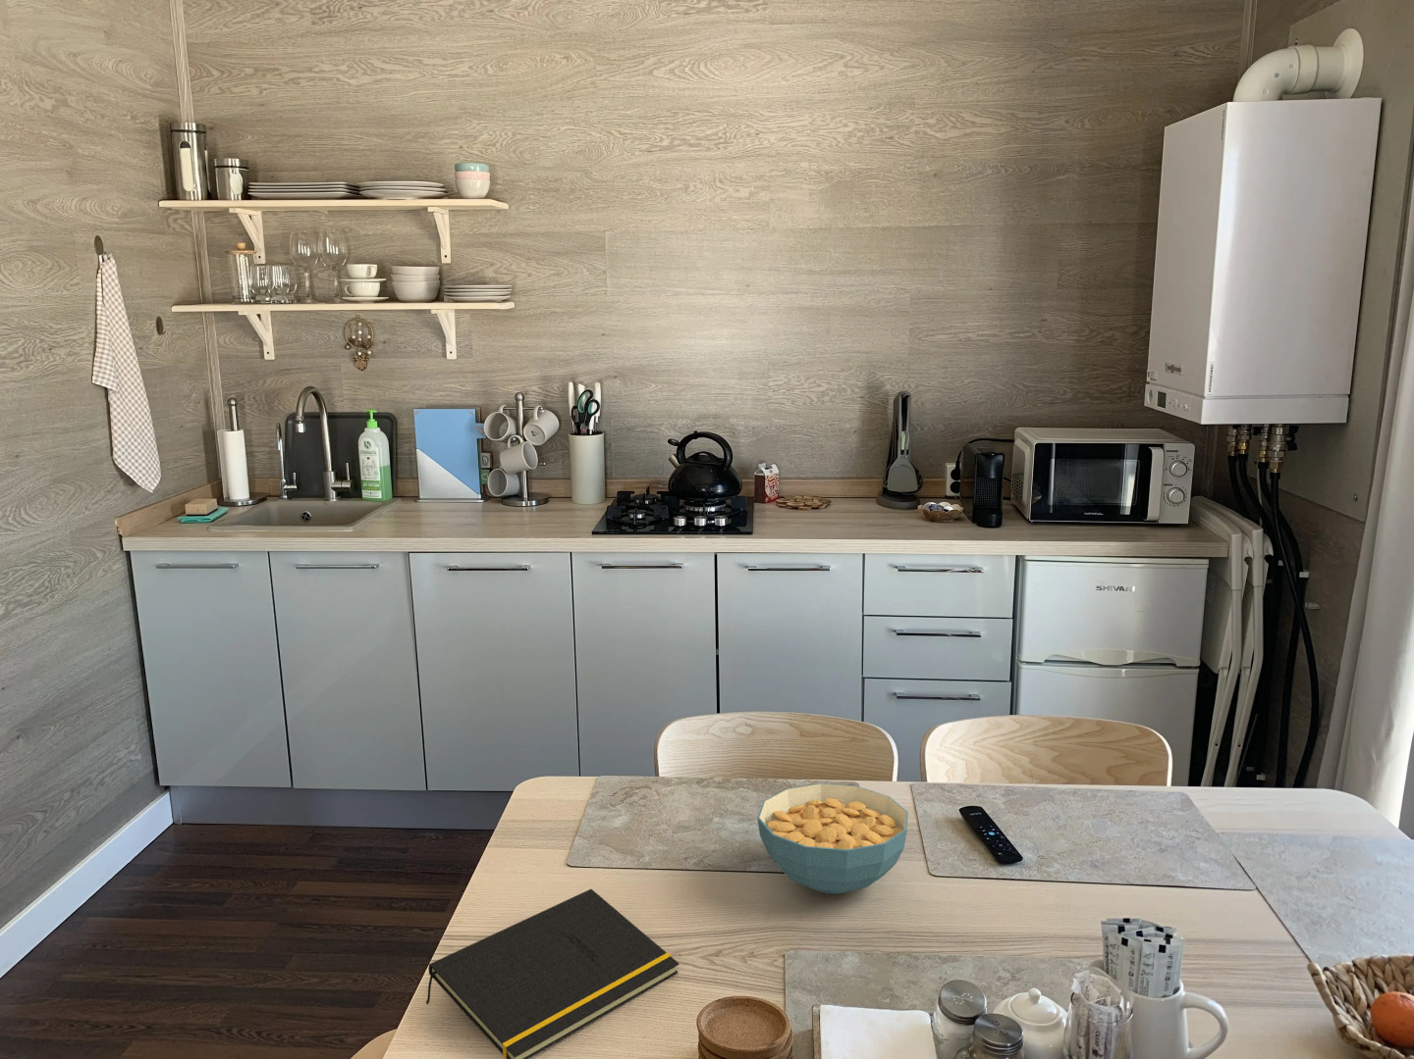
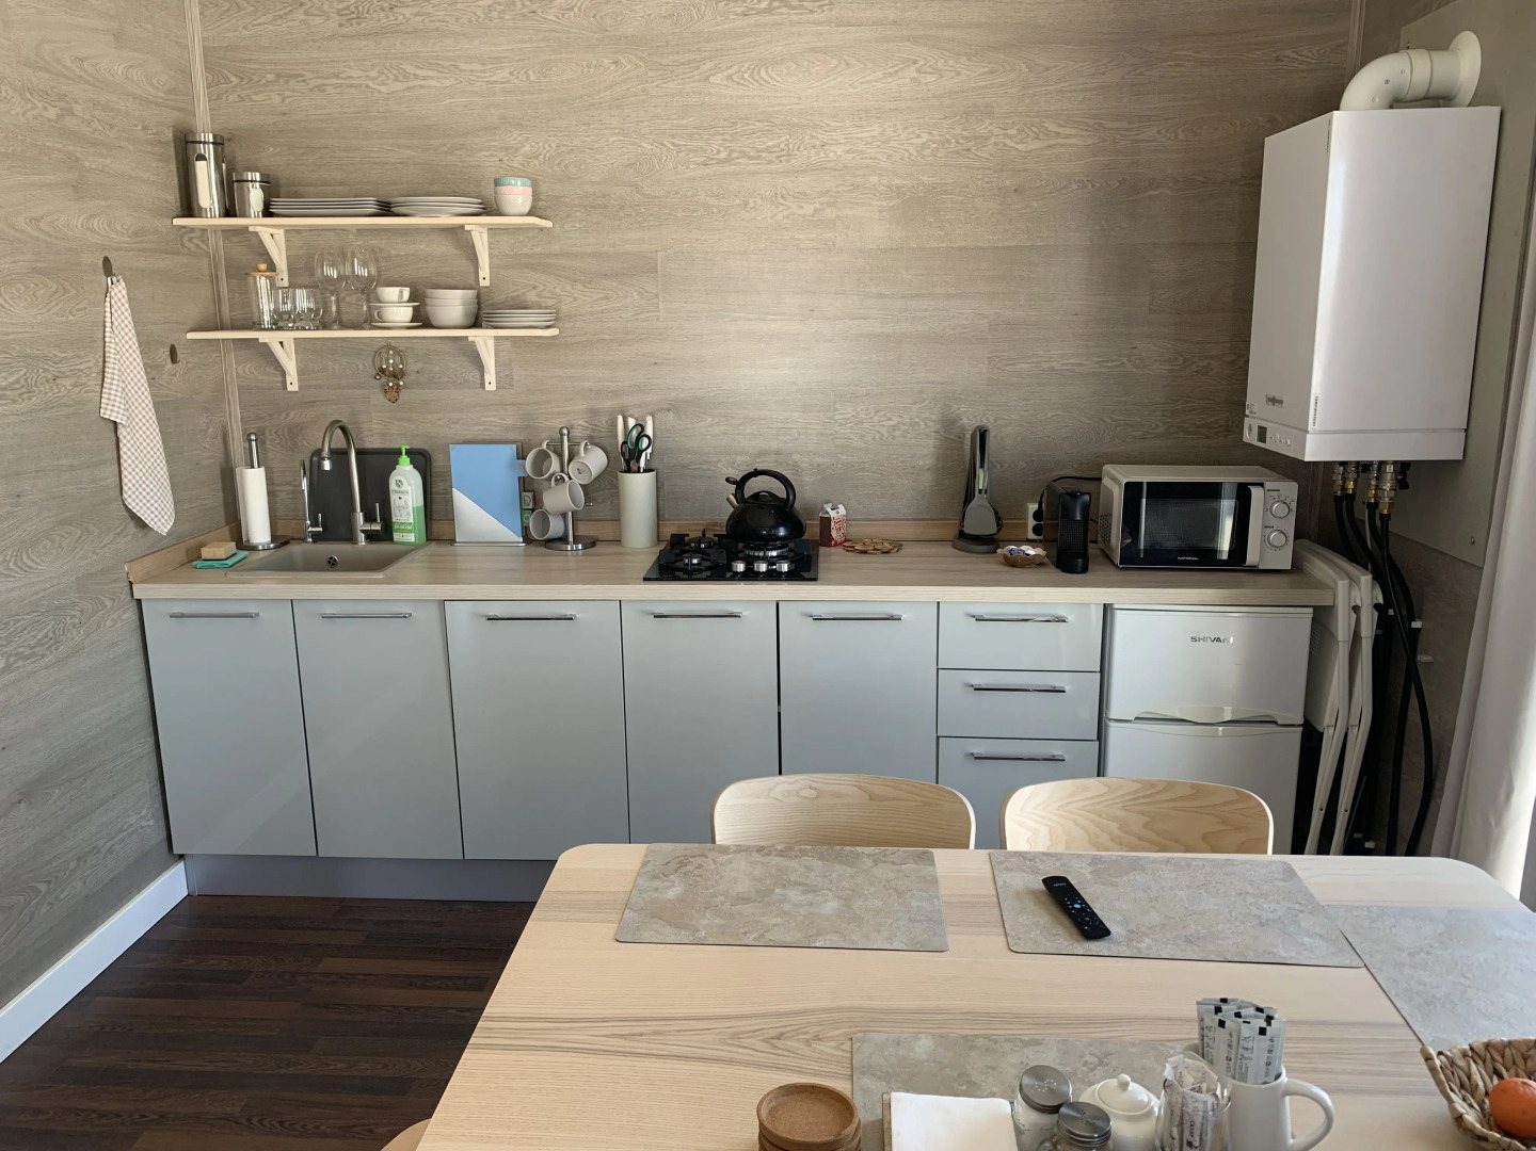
- notepad (556, 968)
- cereal bowl (832, 848)
